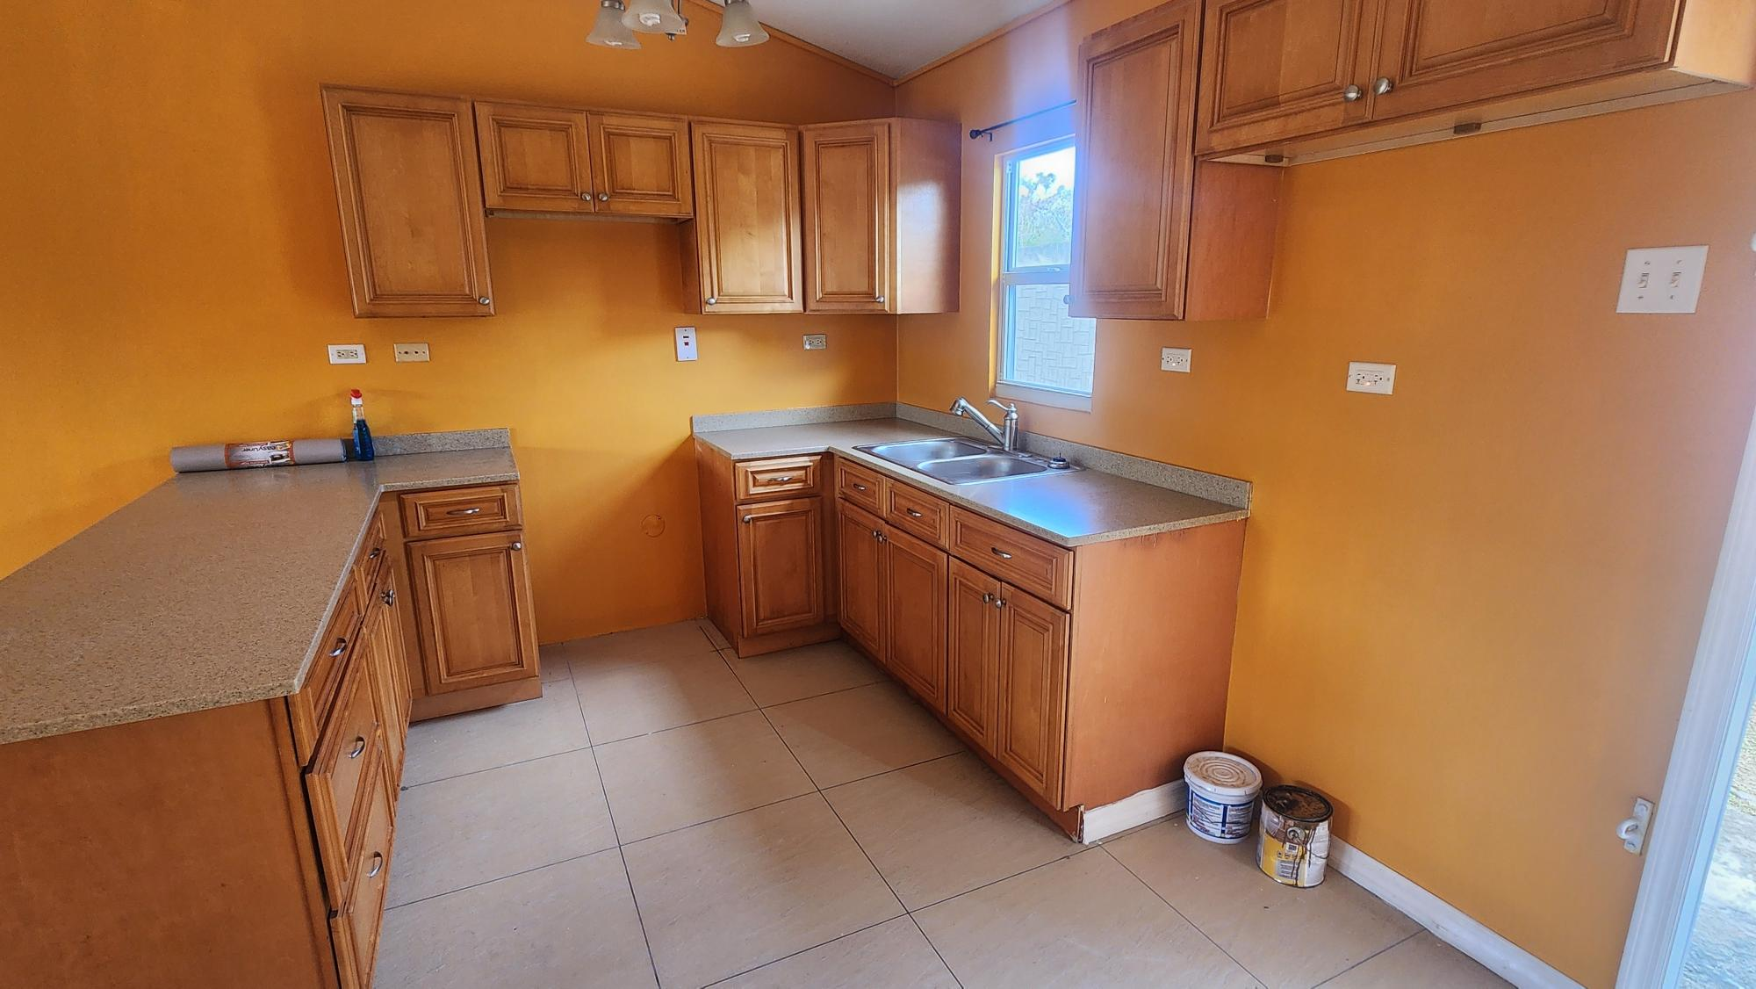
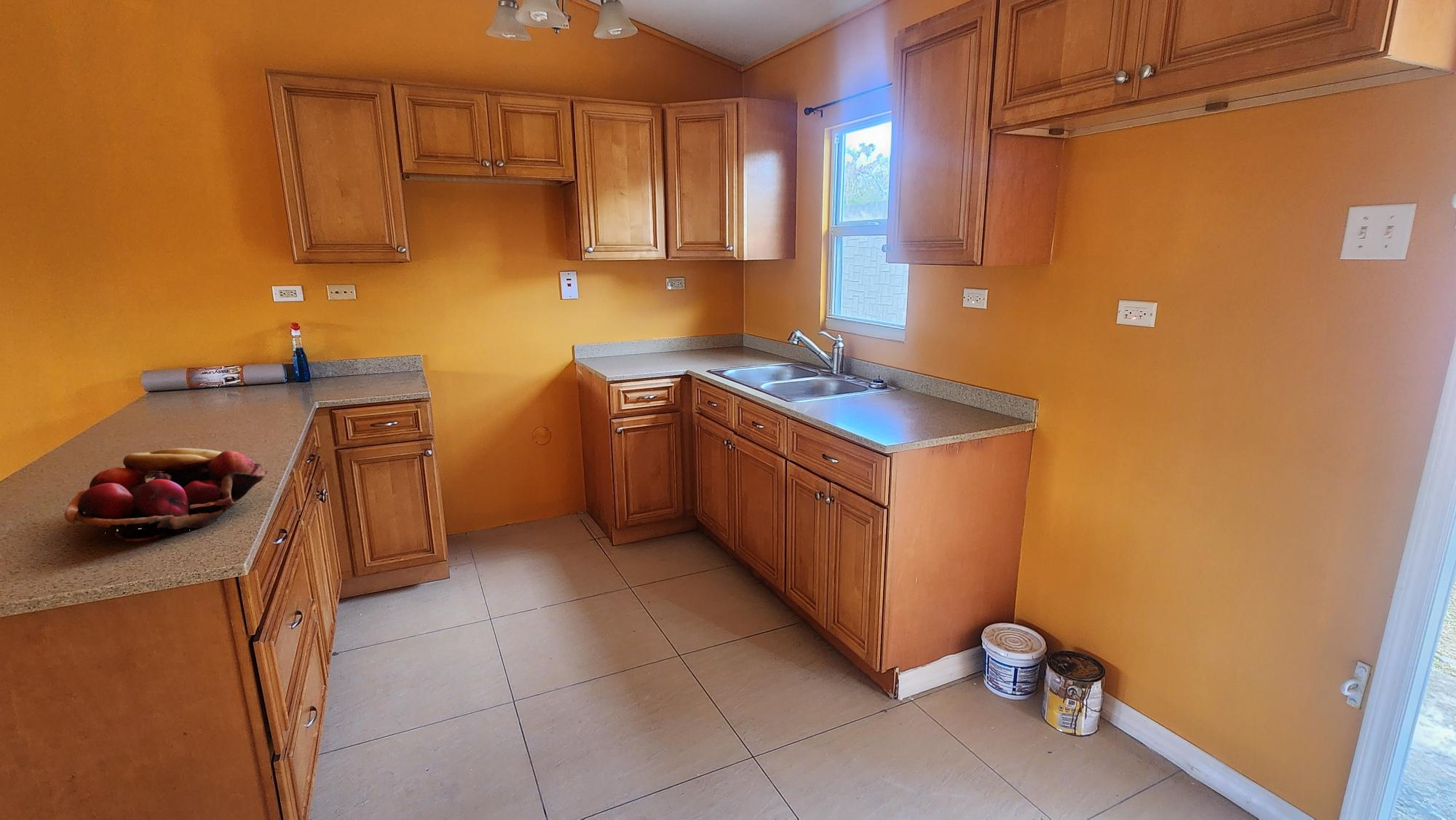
+ fruit basket (169, 486)
